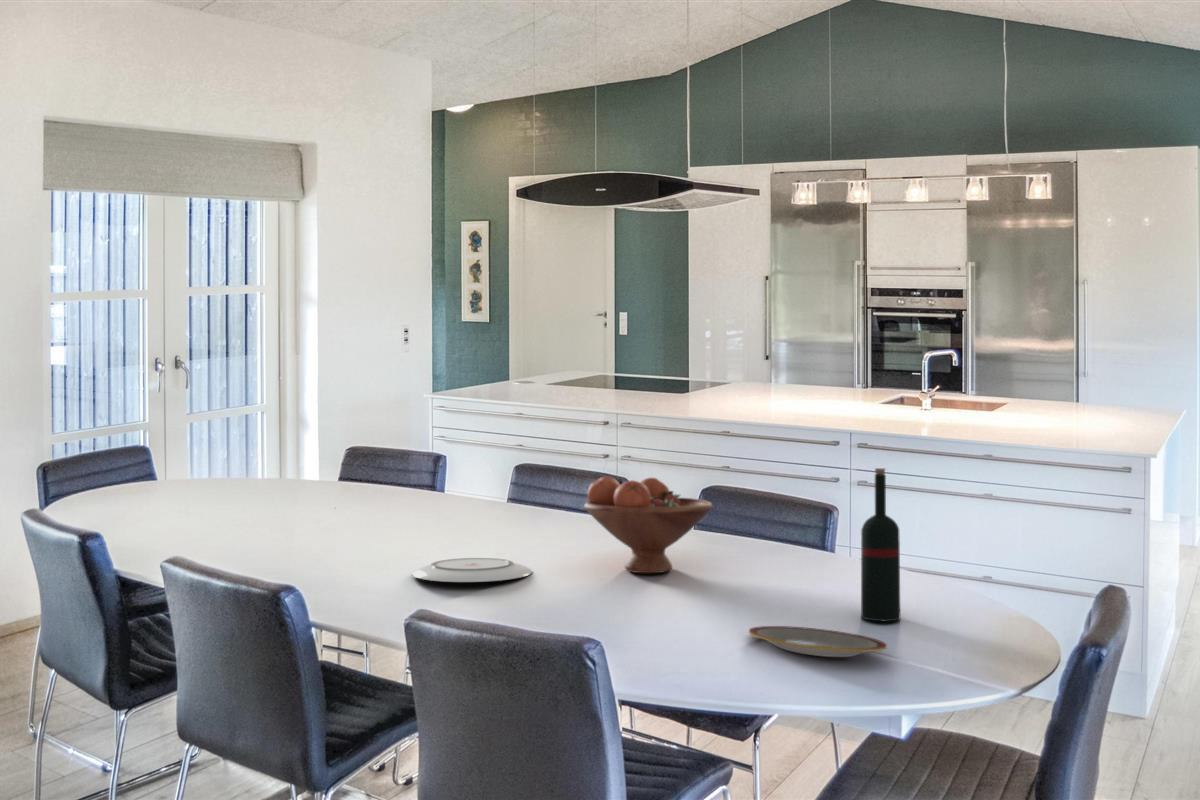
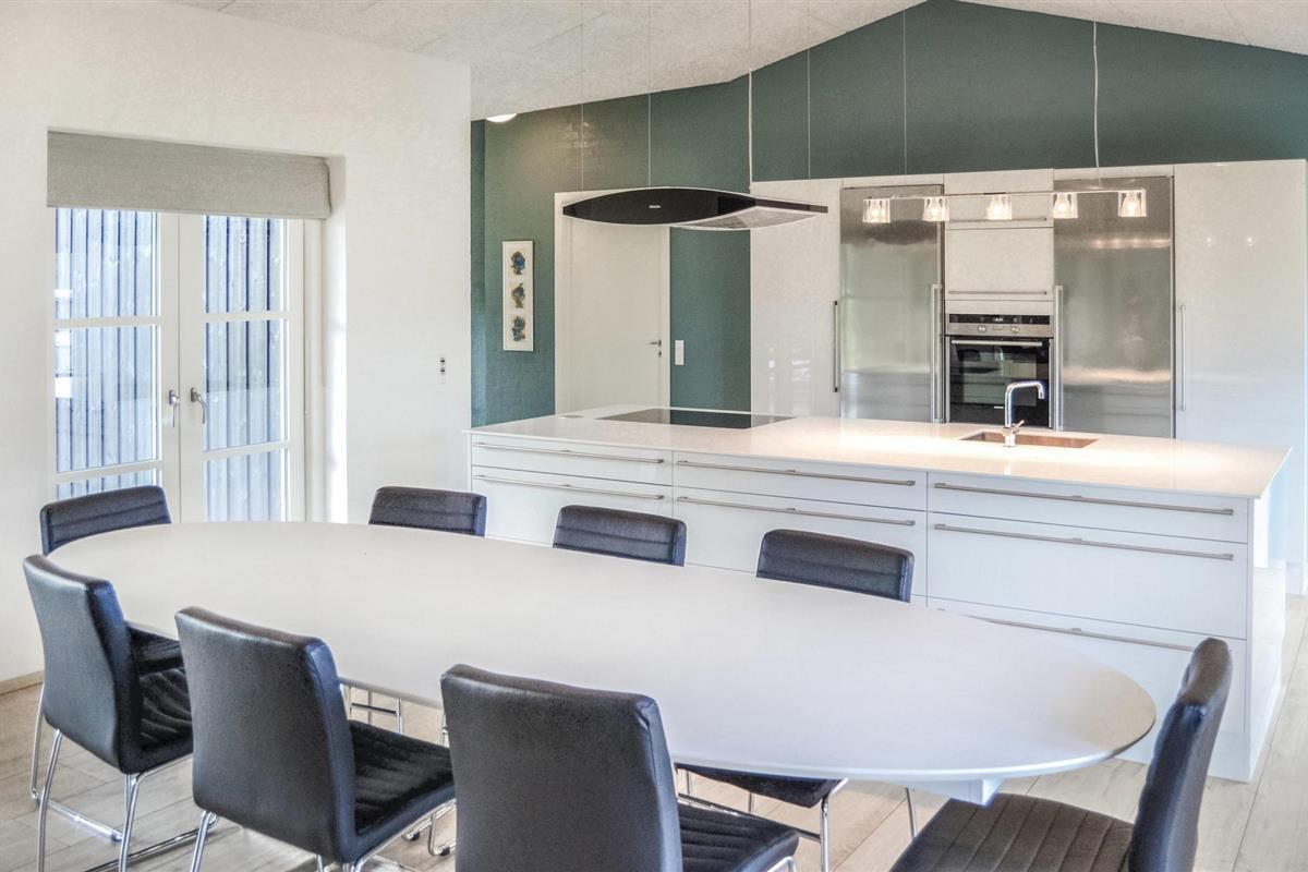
- fruit bowl (648, 523)
- plate (815, 643)
- plate (472, 568)
- wine bottle (882, 542)
